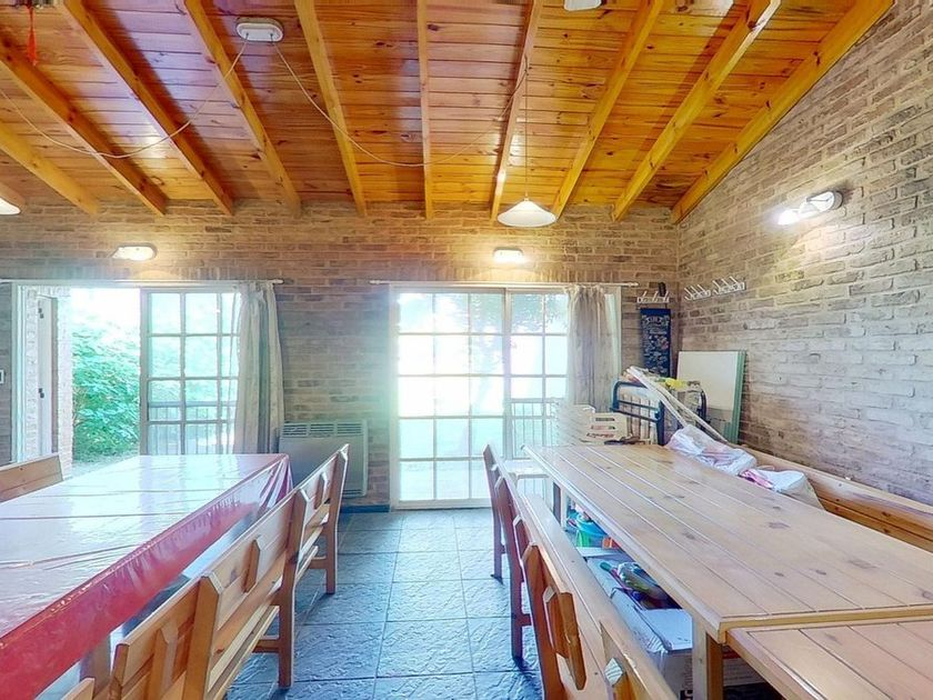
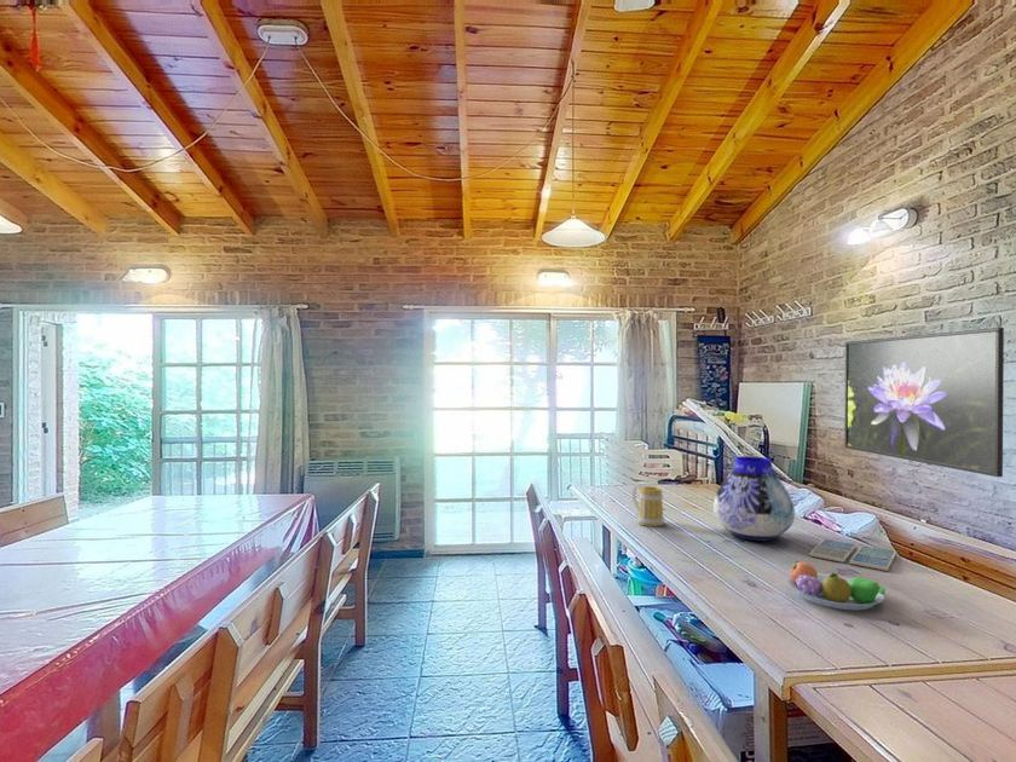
+ vase (752, 497)
+ mug (648, 504)
+ fruit bowl (836, 581)
+ drink coaster (854, 554)
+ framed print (910, 398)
